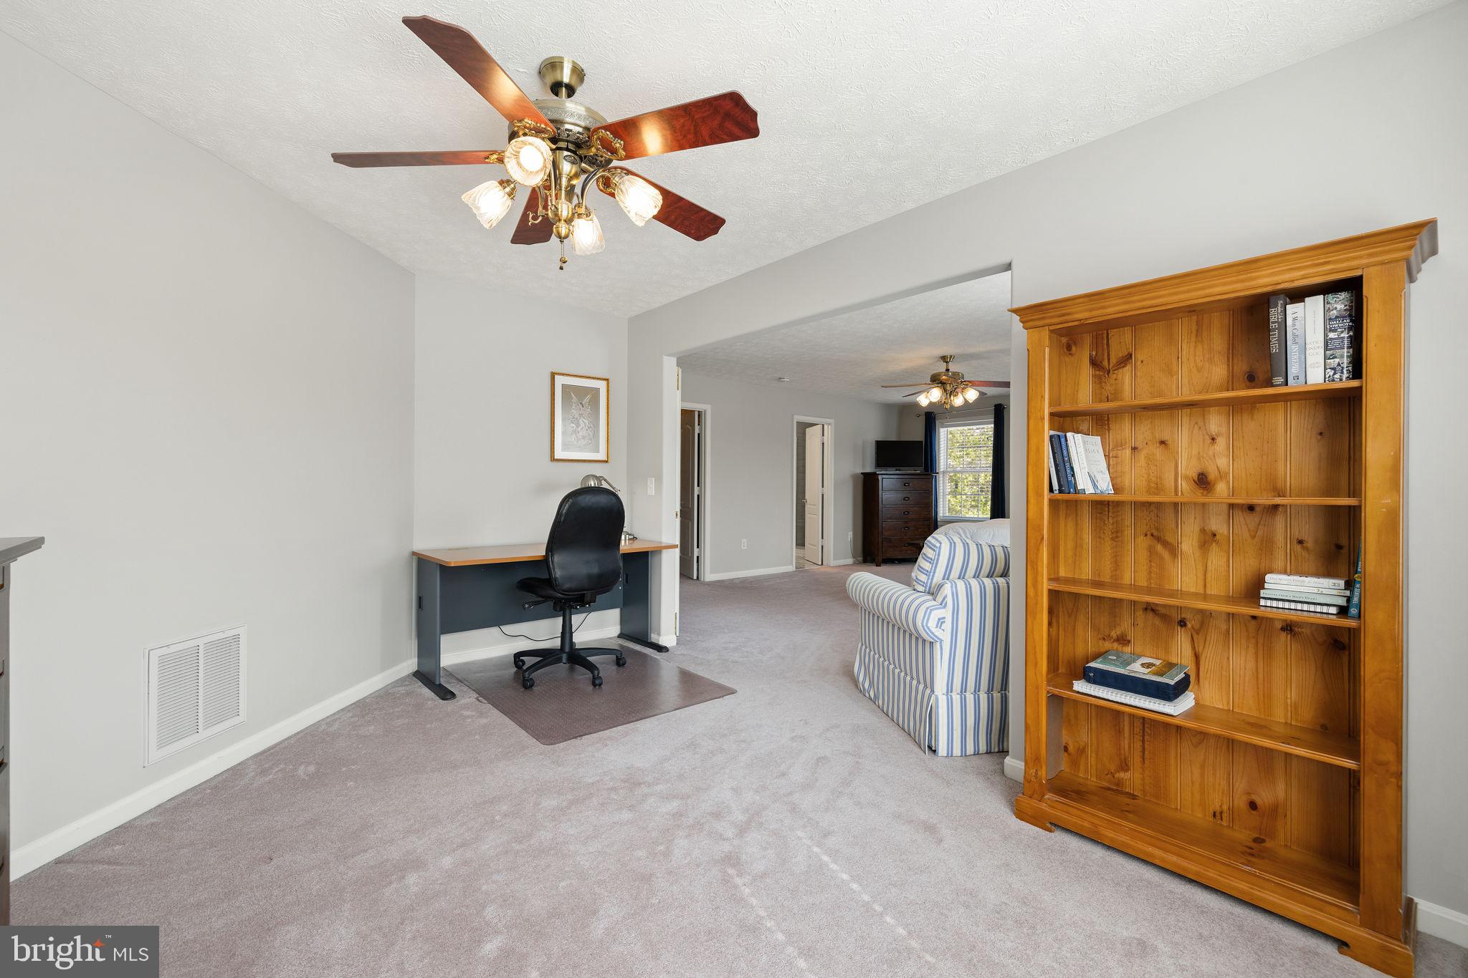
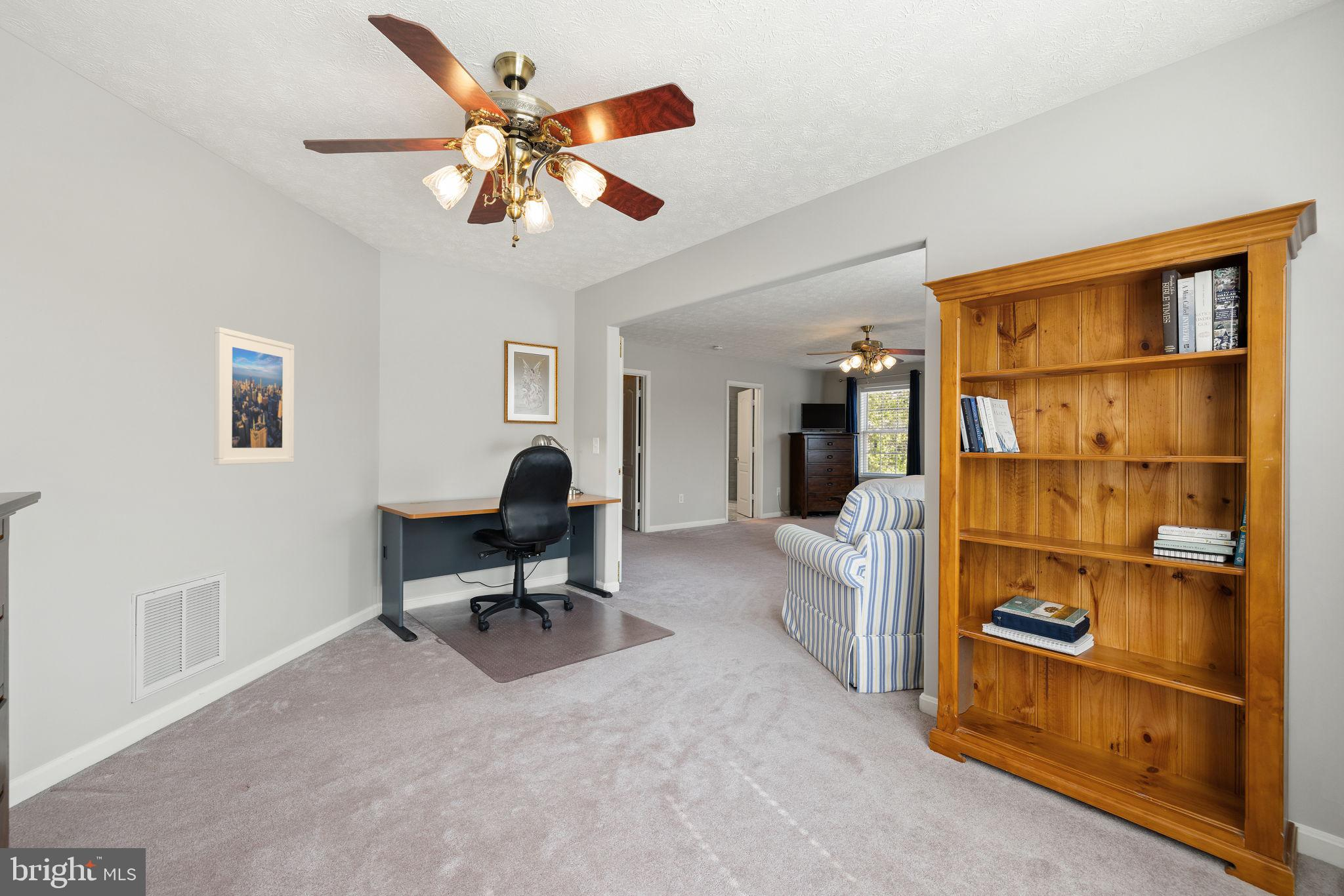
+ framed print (257, 399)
